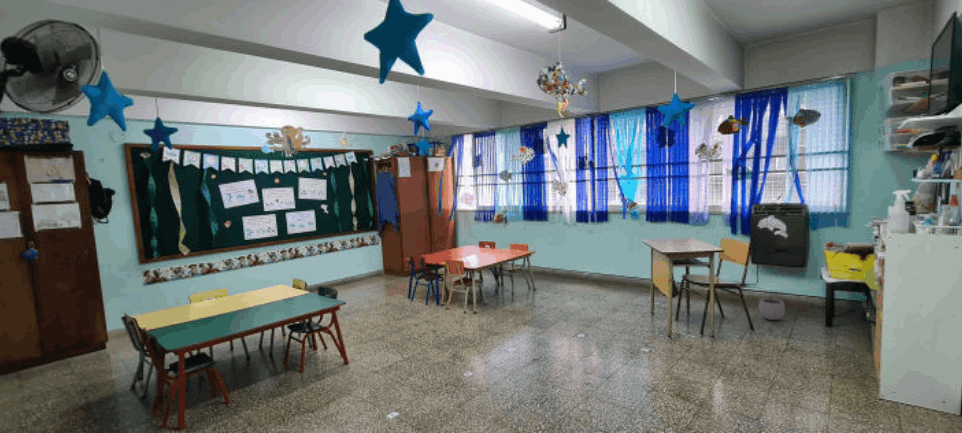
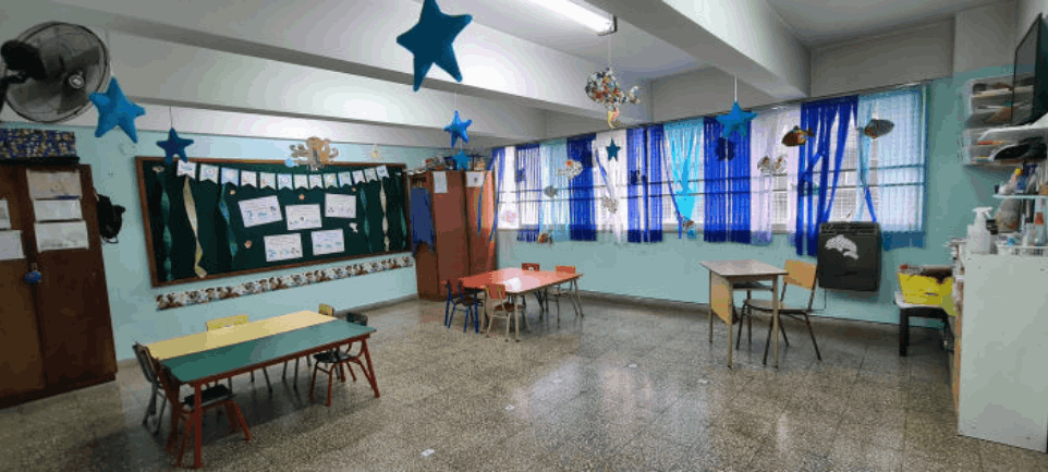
- plant pot (771, 305)
